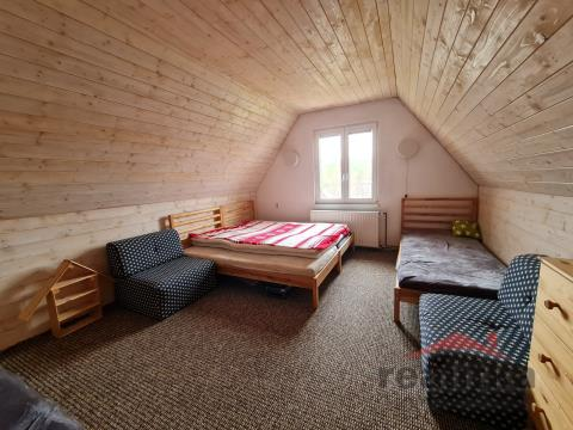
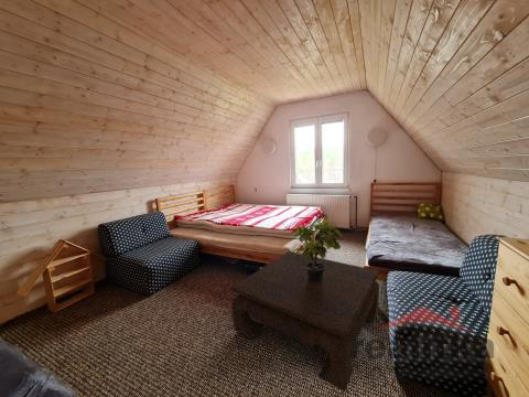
+ coffee table (309, 301)
+ potted plant (316, 248)
